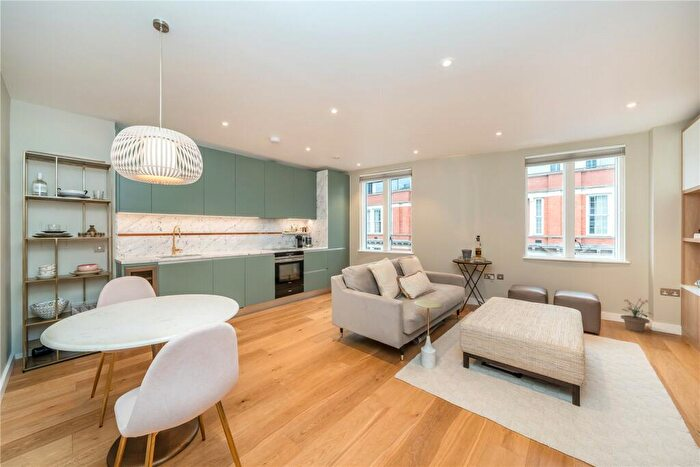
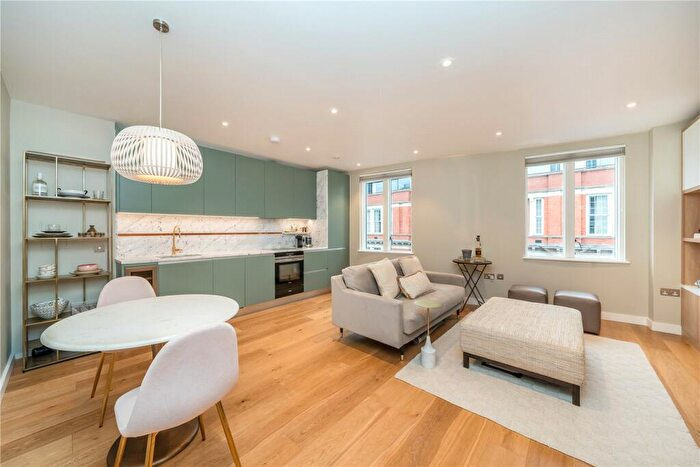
- potted plant (636, 313)
